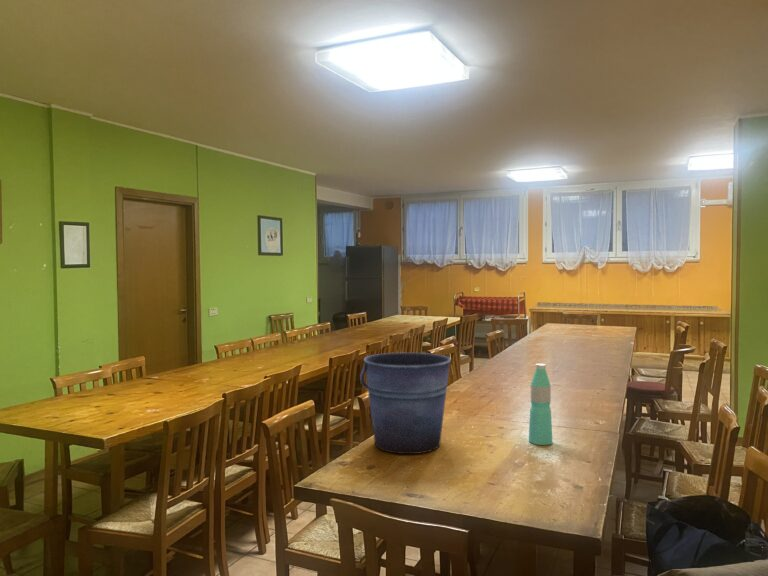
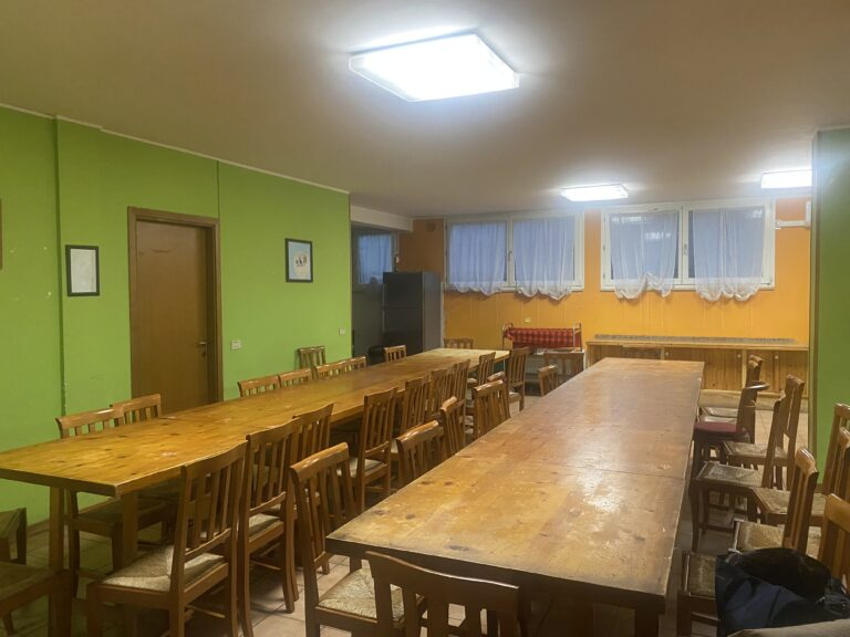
- bucket (405, 400)
- water bottle (540, 402)
